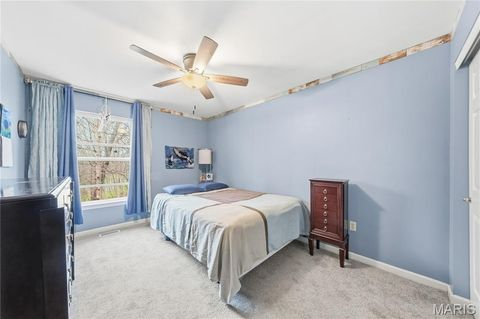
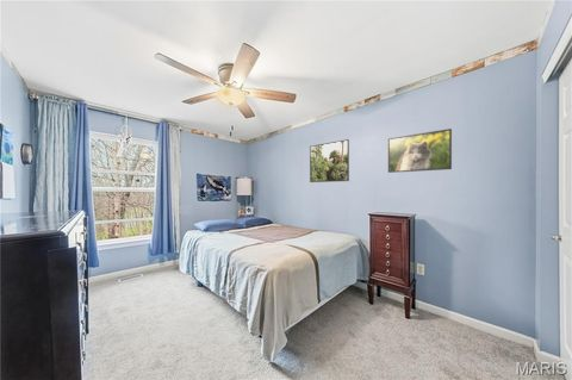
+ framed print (328, 162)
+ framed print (416, 152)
